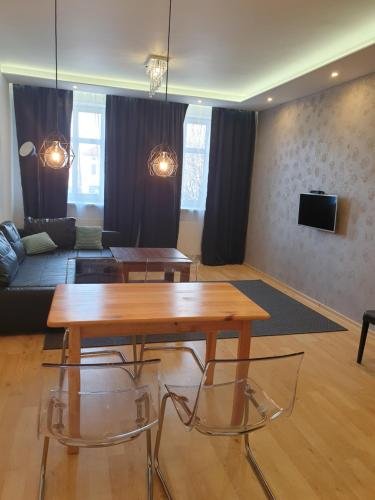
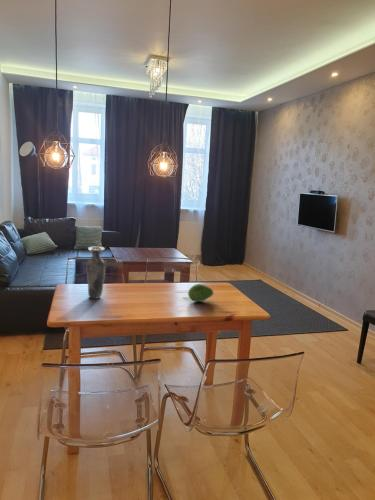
+ fruit (201, 292)
+ vase (95, 272)
